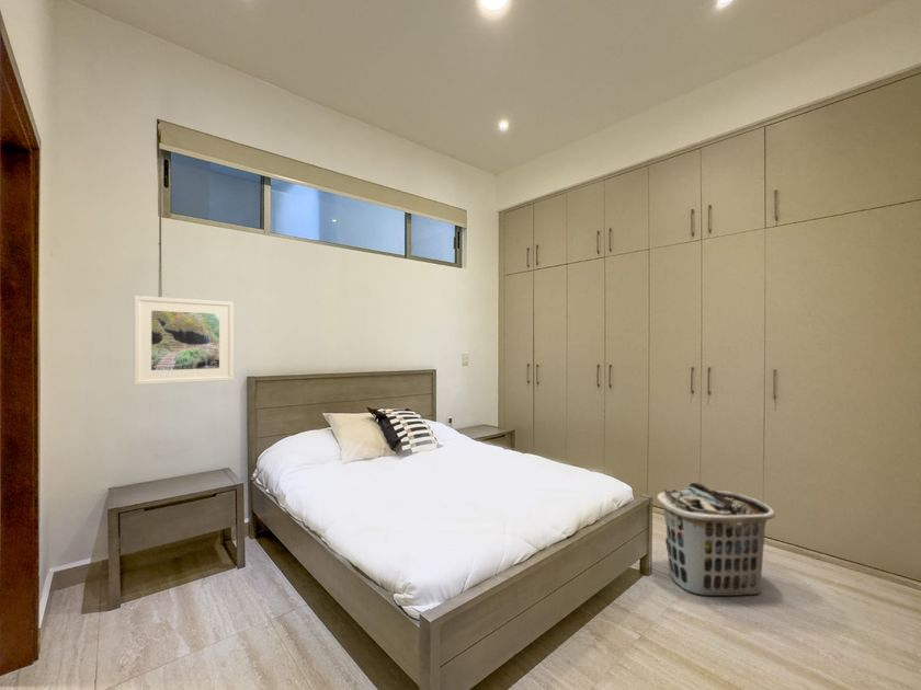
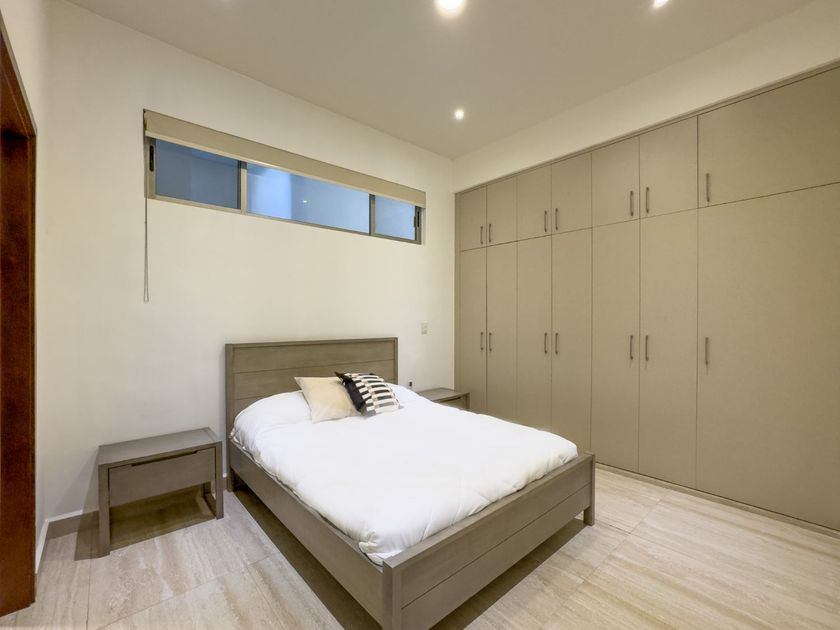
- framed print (186, 341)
- clothes hamper (713, 533)
